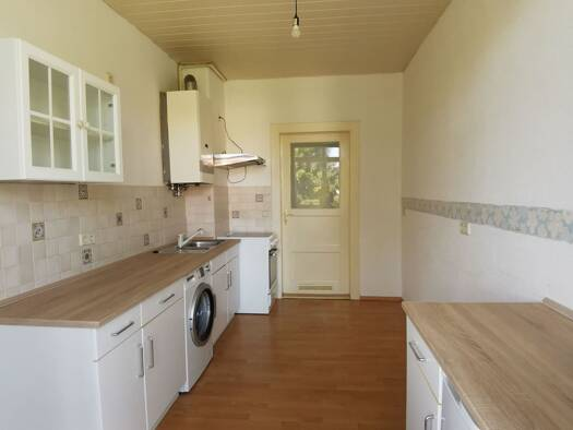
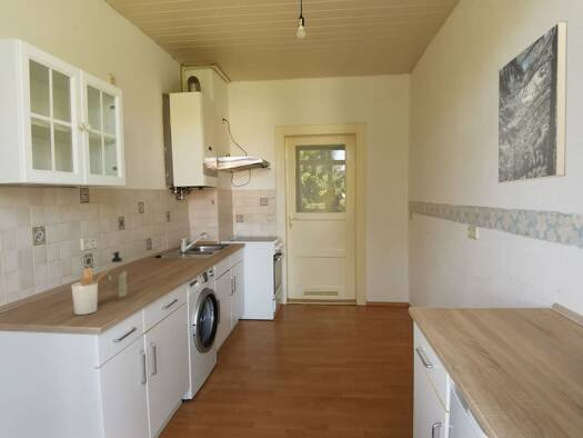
+ utensil holder (91, 290)
+ soap dispenser (118, 273)
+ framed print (526, 115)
